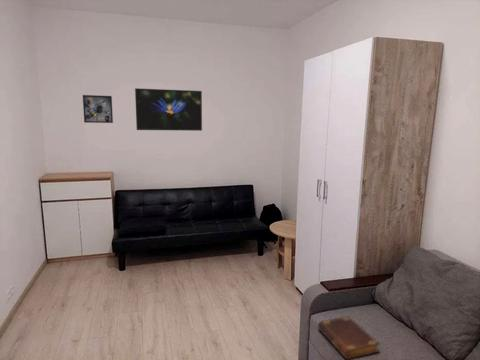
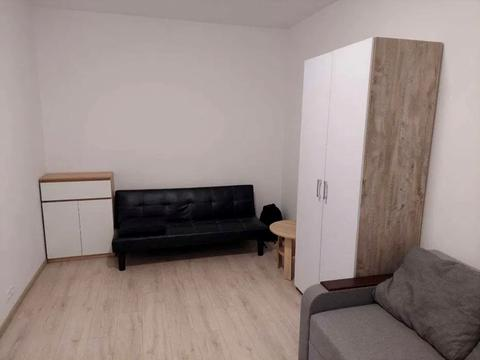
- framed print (169, 110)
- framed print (98, 109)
- book (346, 336)
